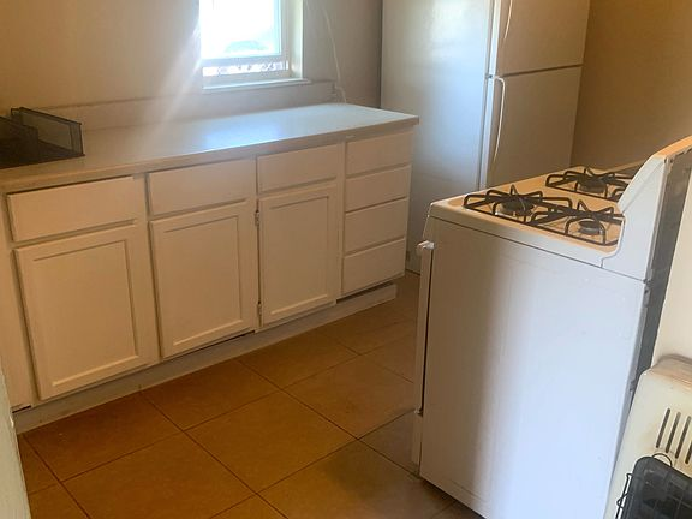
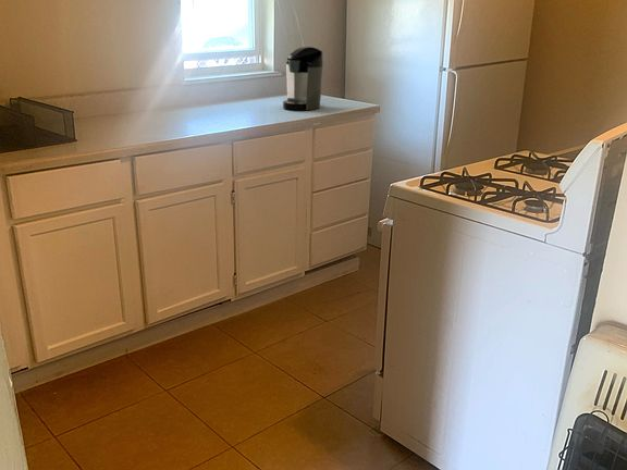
+ coffee maker (297, 76)
